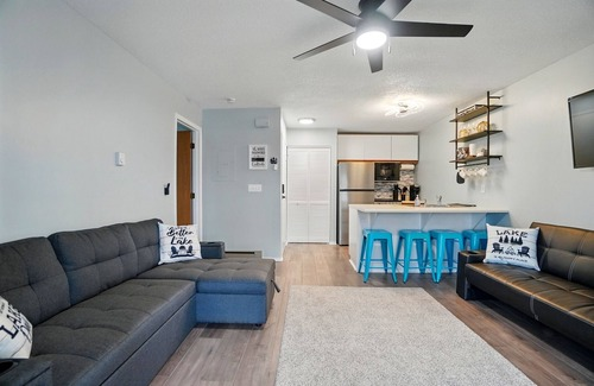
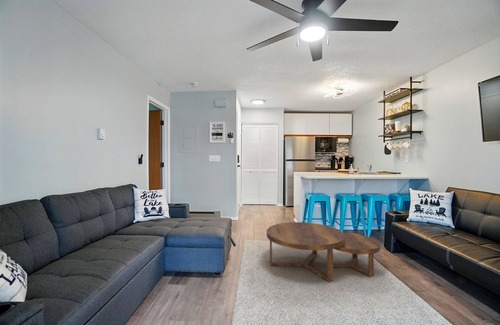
+ coffee table (321, 248)
